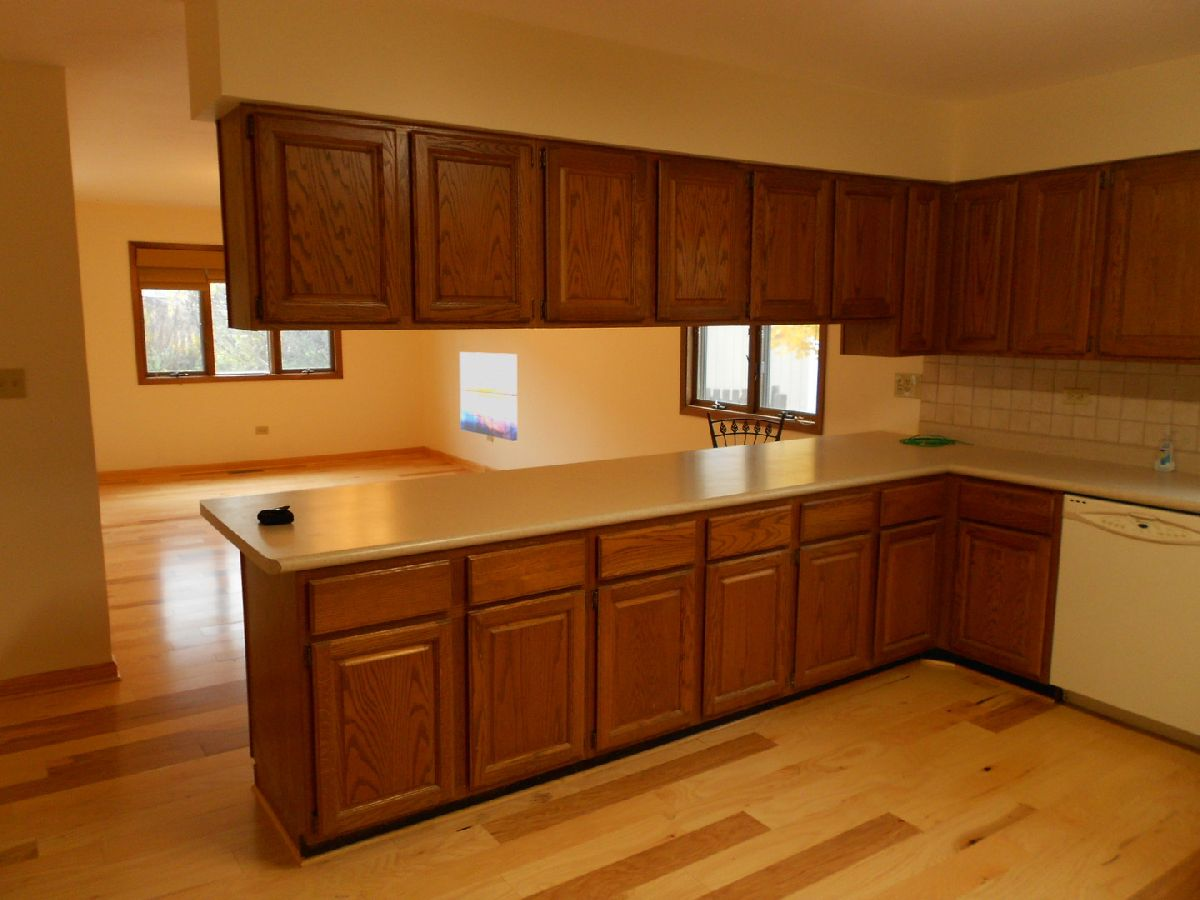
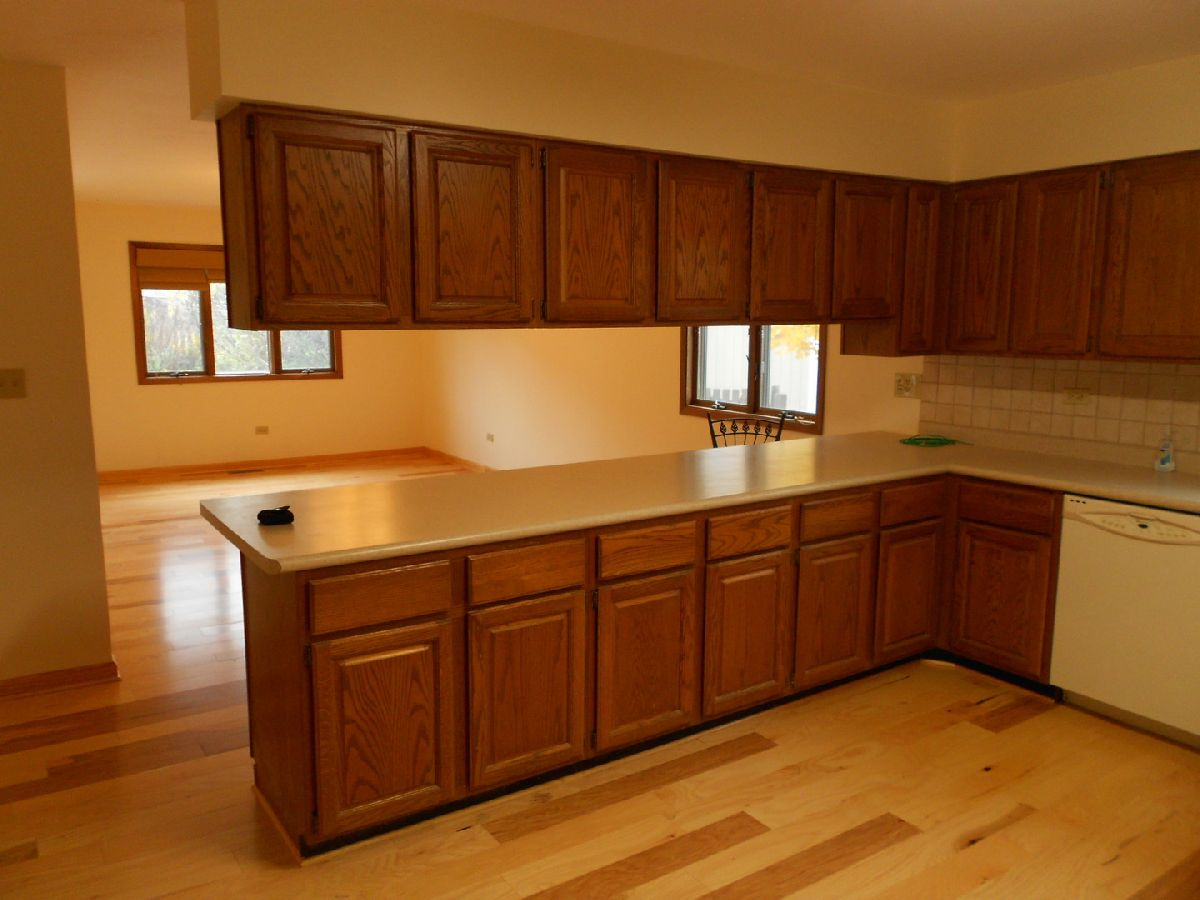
- wall art (487, 394)
